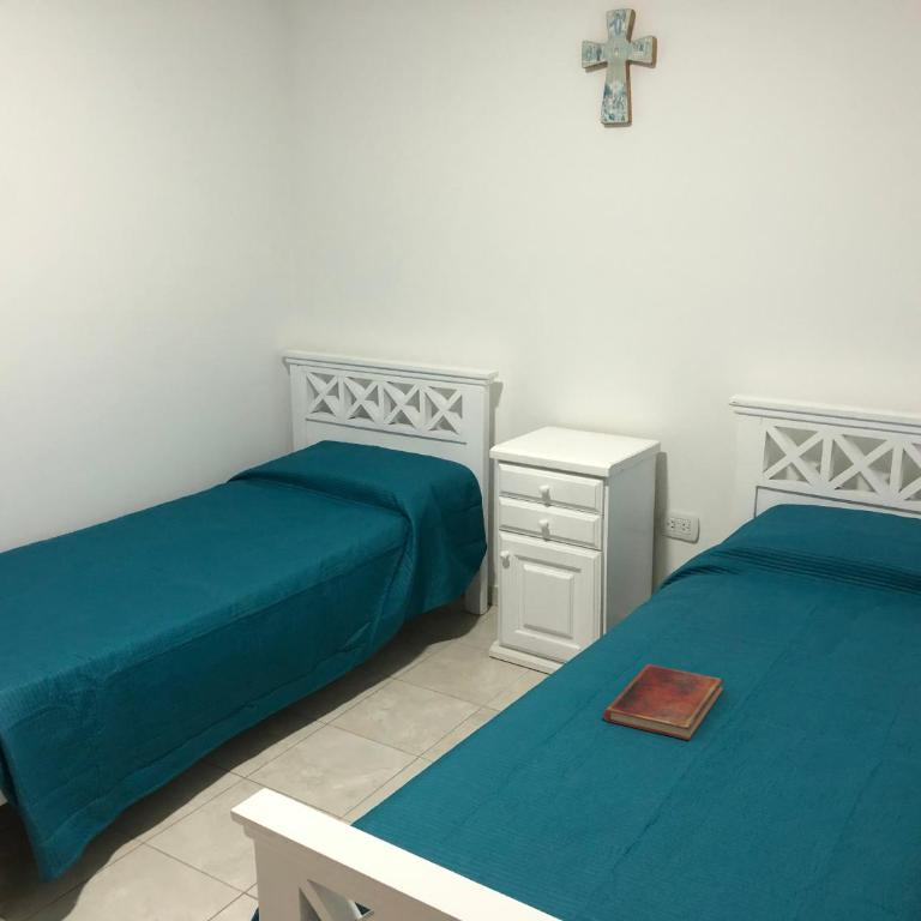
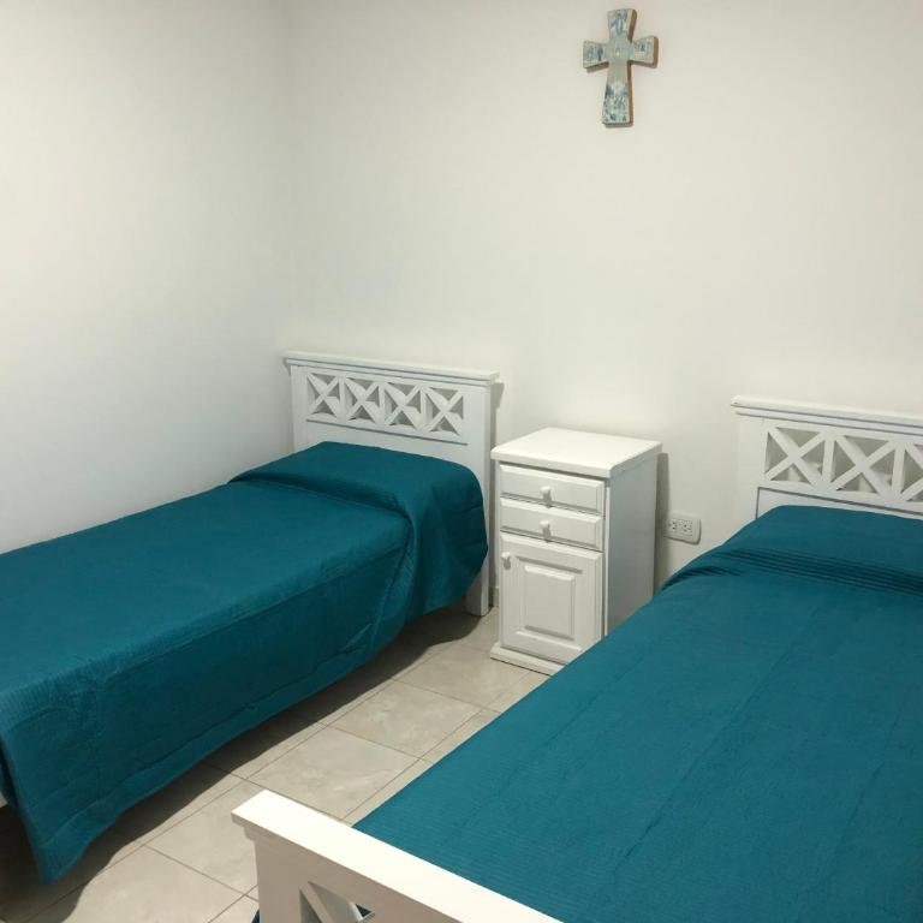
- diary (664, 698)
